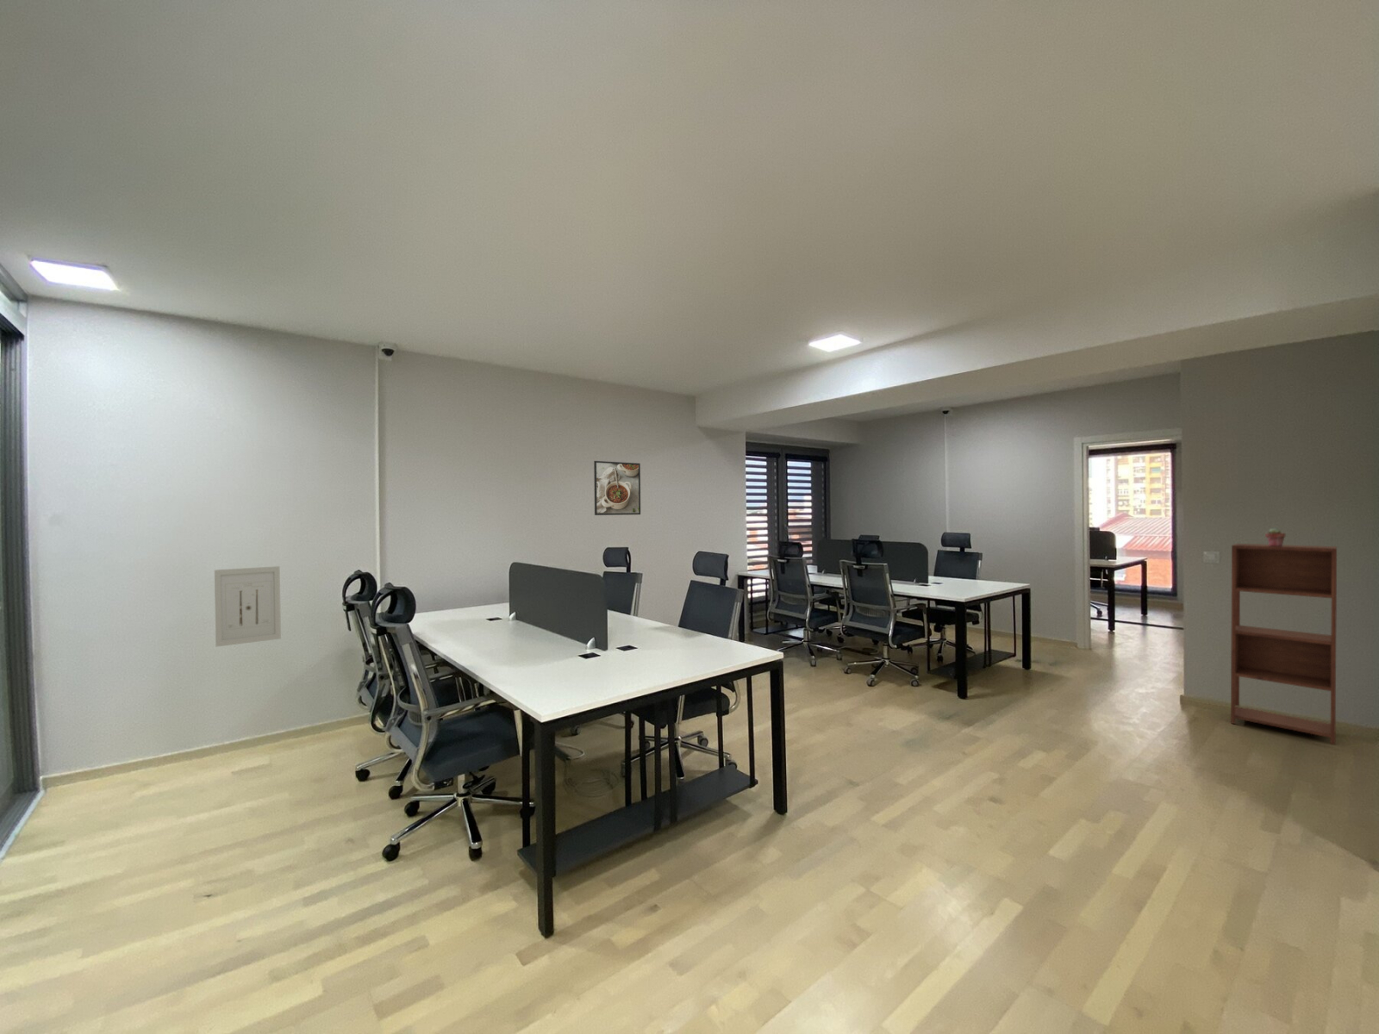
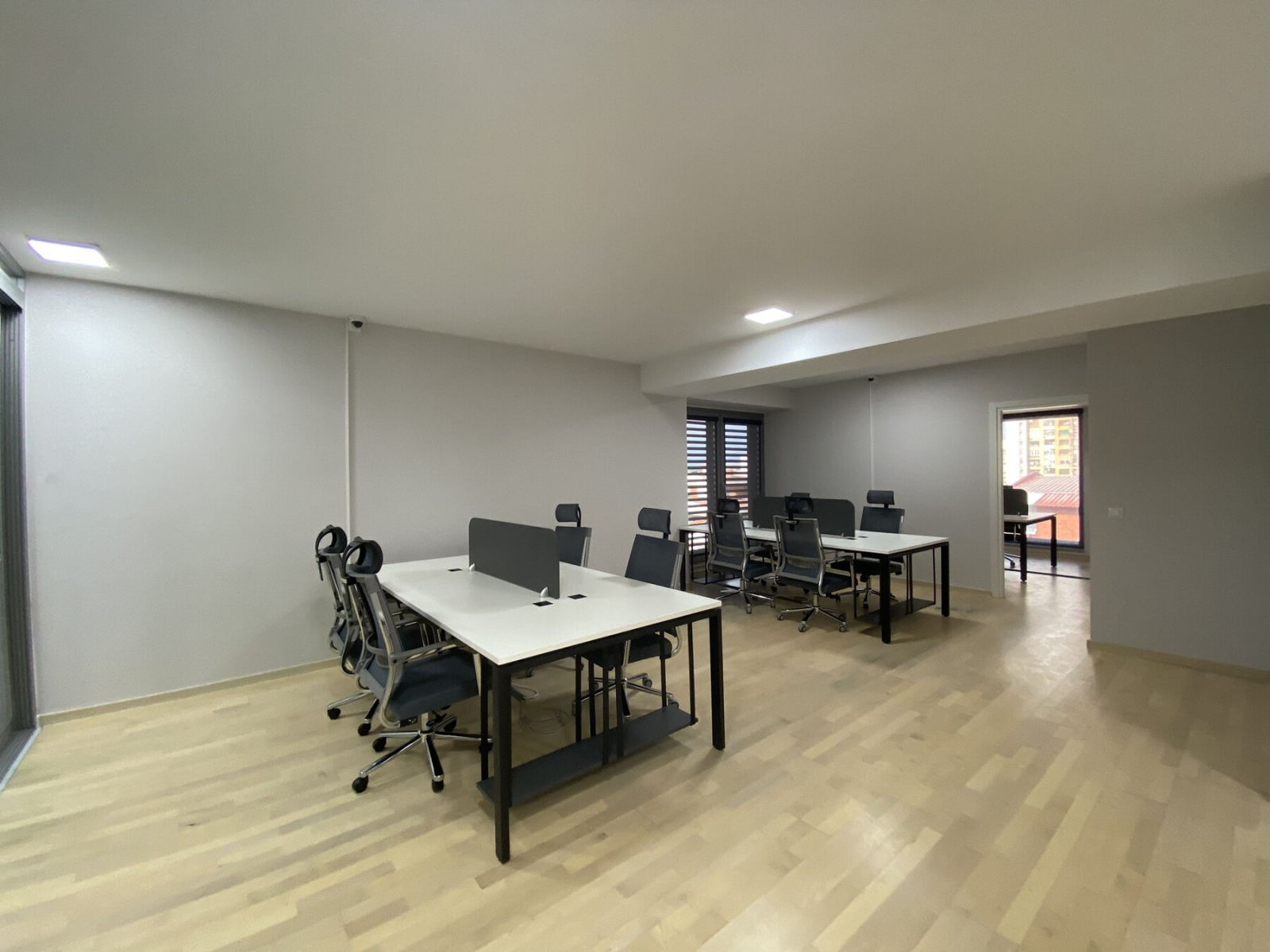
- shelving unit (1281, 636)
- wall art (249, 605)
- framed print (618, 488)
- potted succulent (1275, 535)
